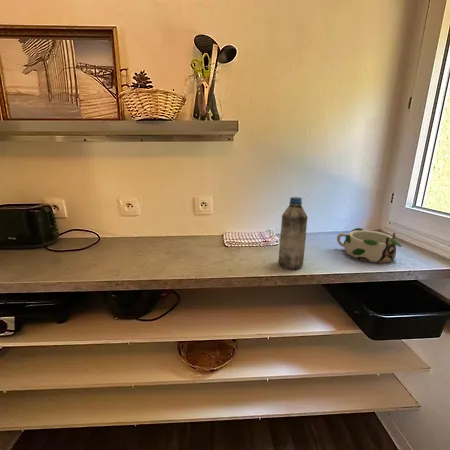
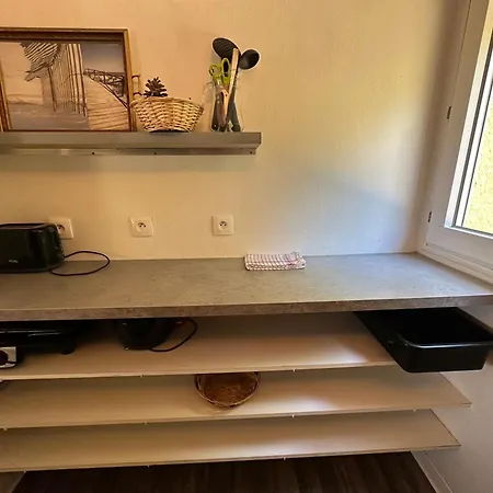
- water bottle (293, 232)
- bowl (367, 242)
